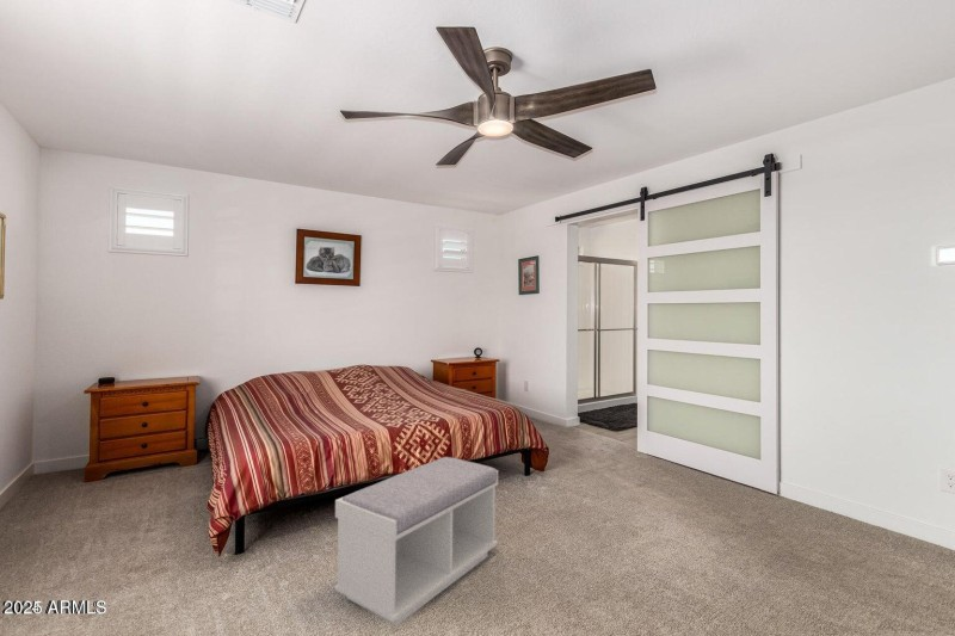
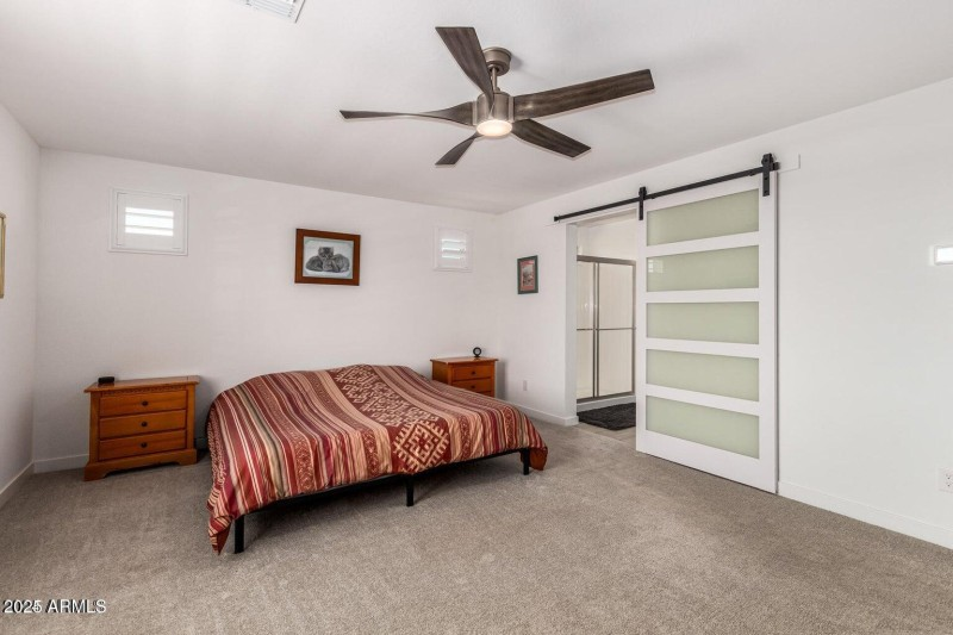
- bench (424, 526)
